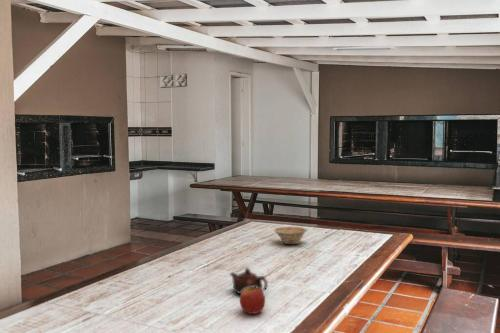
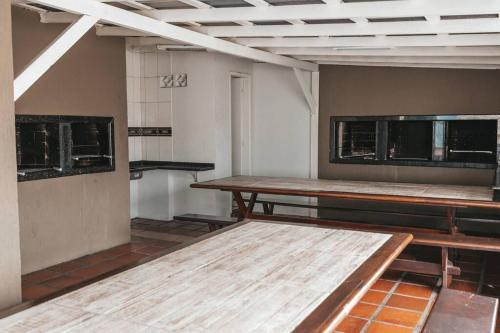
- teapot (248, 280)
- apple (252, 298)
- dish (290, 236)
